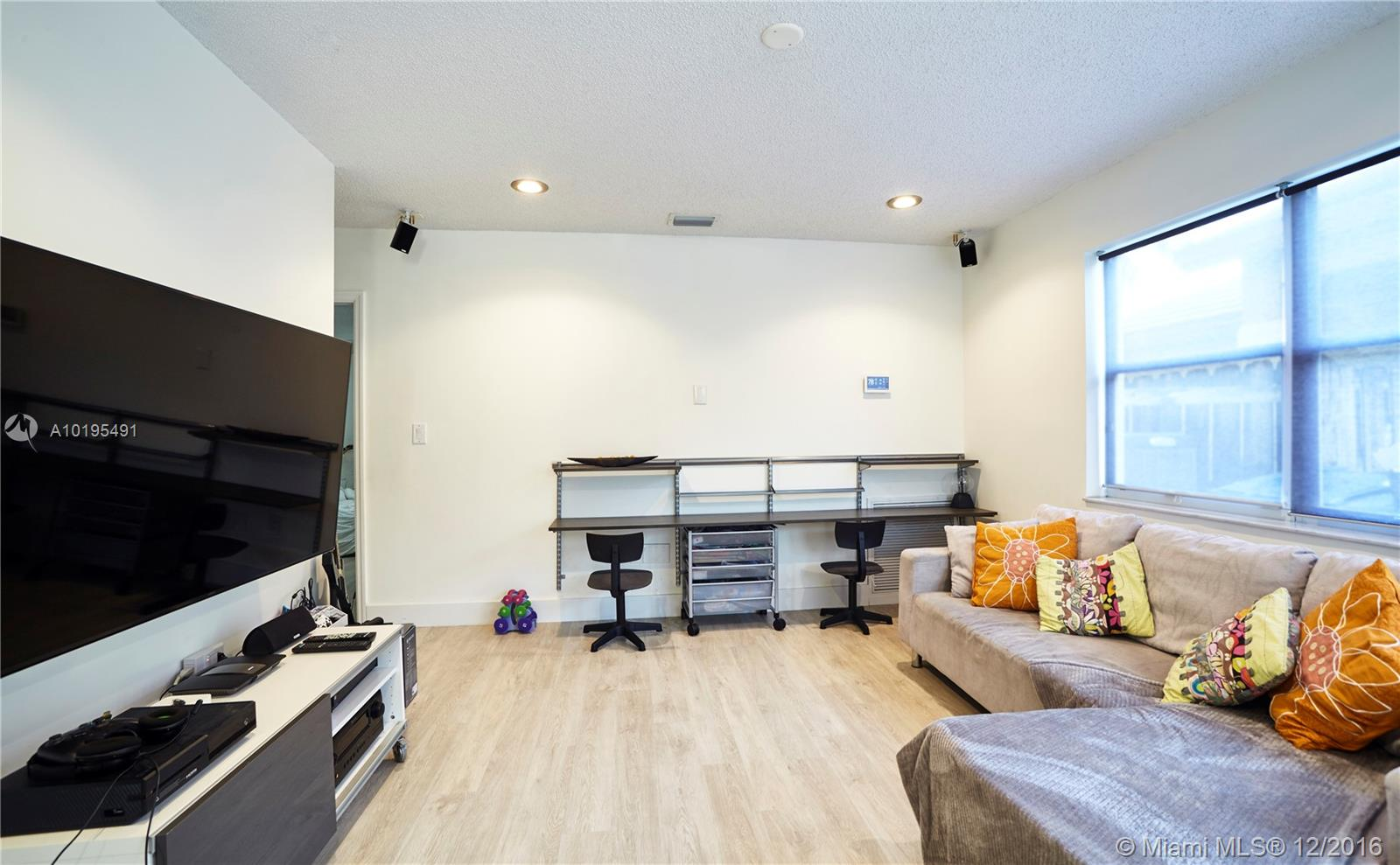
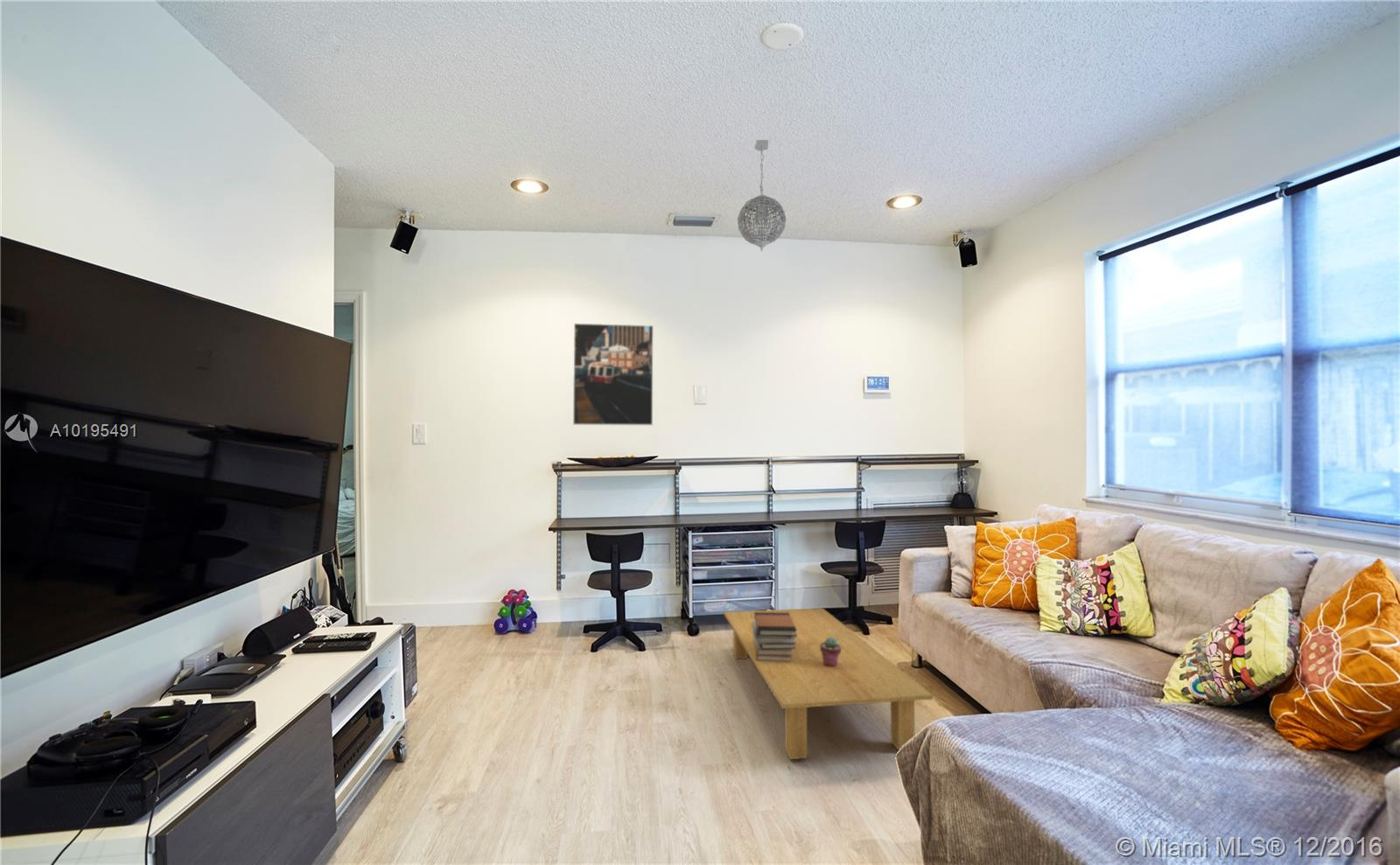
+ pendant light (761, 197)
+ coffee table (807, 669)
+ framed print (613, 374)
+ book stack (774, 635)
+ potted succulent (830, 650)
